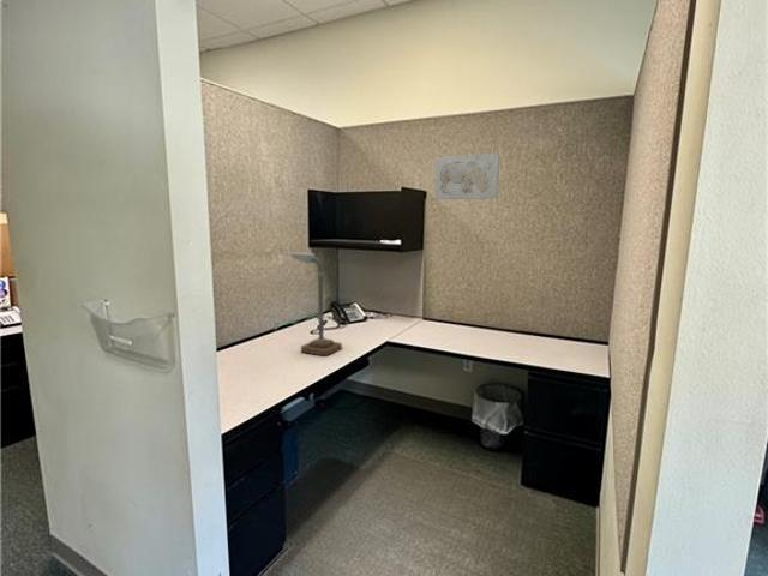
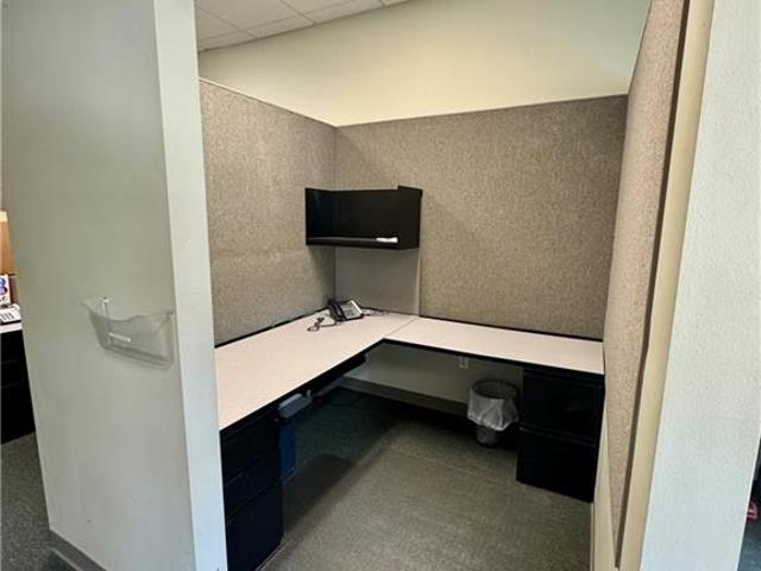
- wall art (466, 176)
- desk lamp (318, 301)
